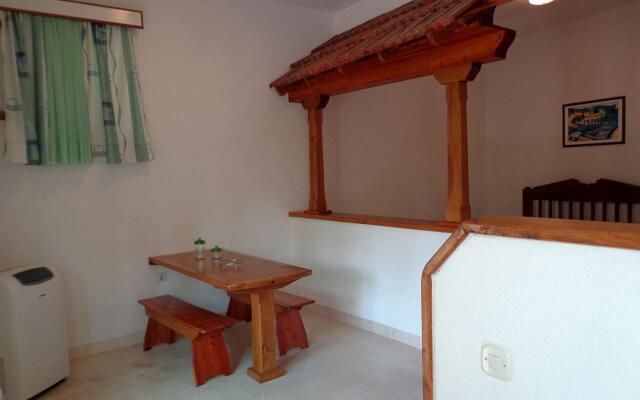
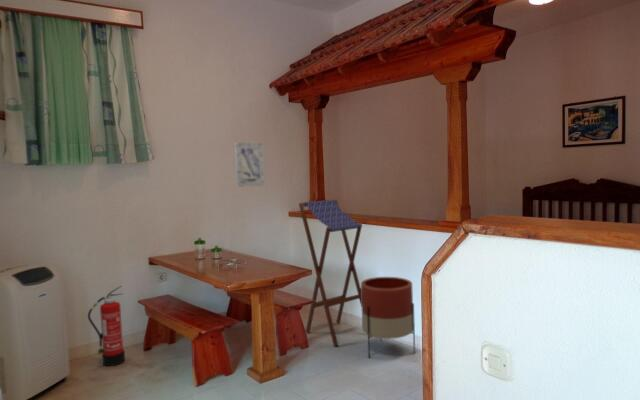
+ planter (386, 316)
+ wall art (249, 164)
+ fire extinguisher (107, 326)
+ stool (347, 271)
